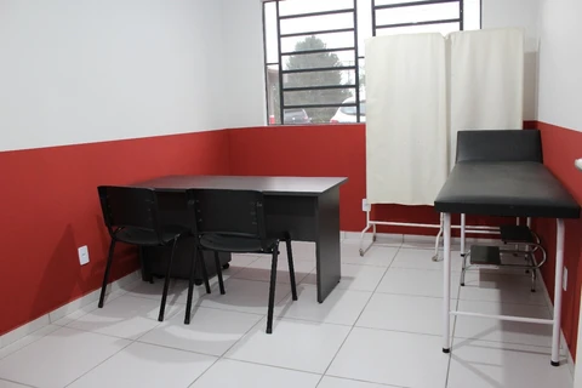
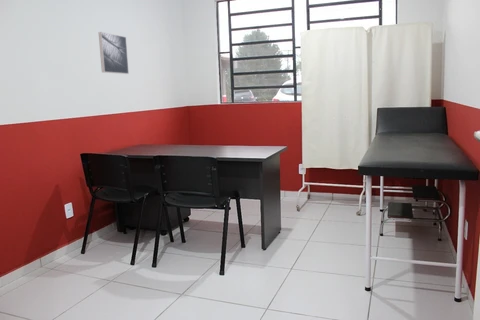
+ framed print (114, 54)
